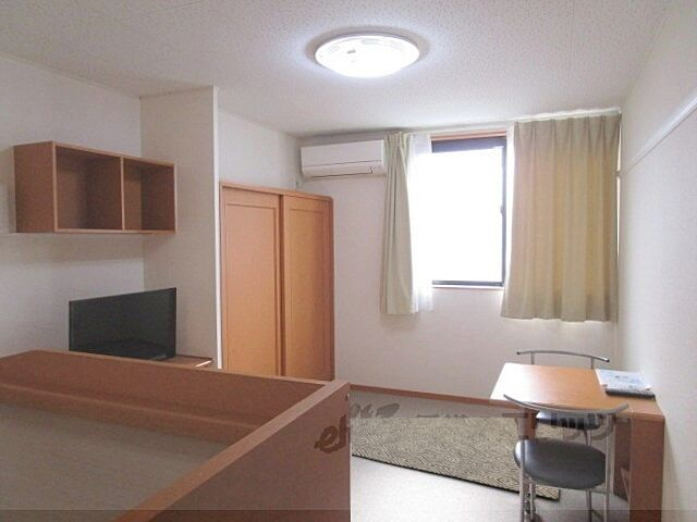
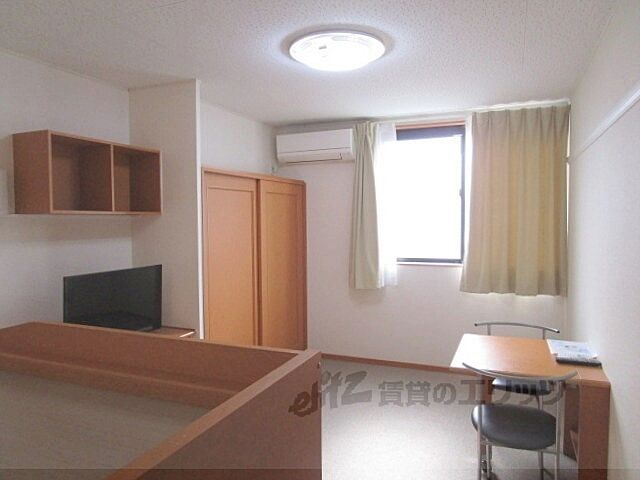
- rug (435, 433)
